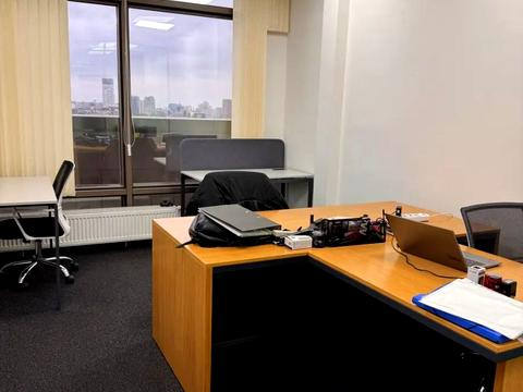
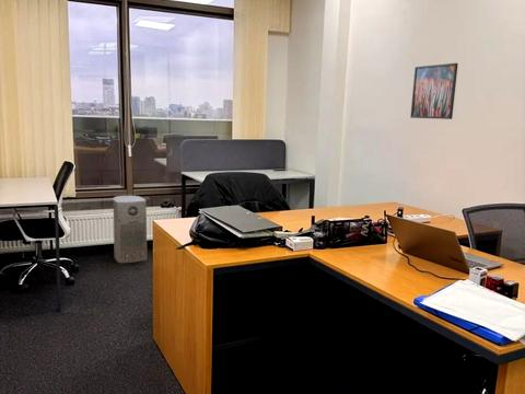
+ air purifier (129, 228)
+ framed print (432, 92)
